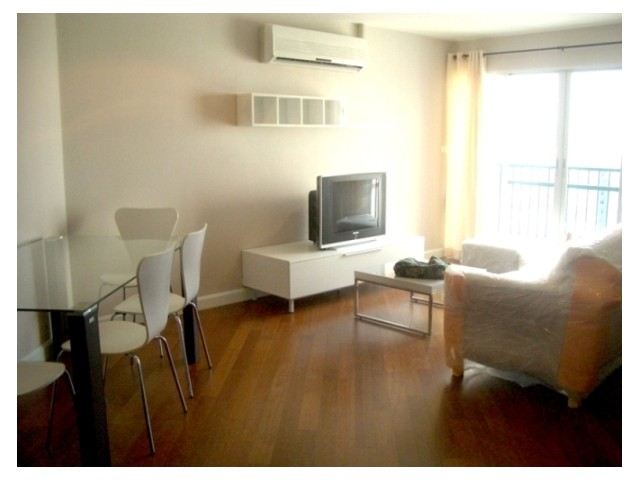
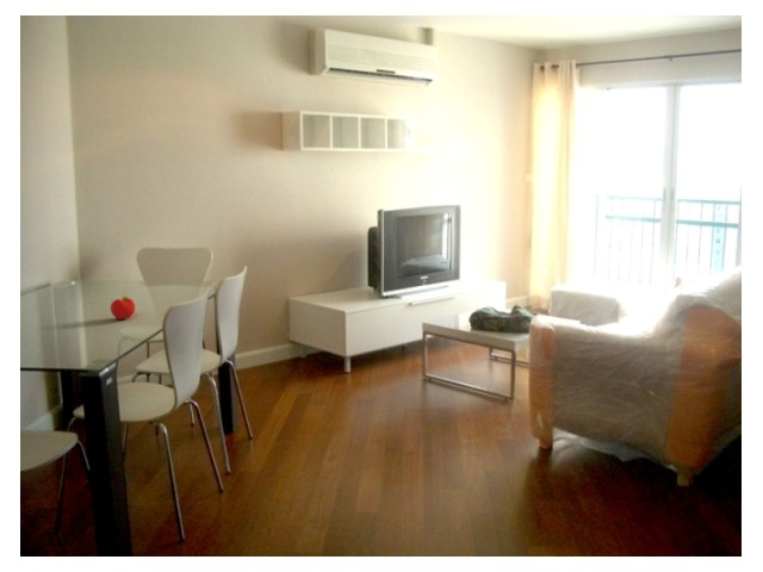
+ fruit (123, 306)
